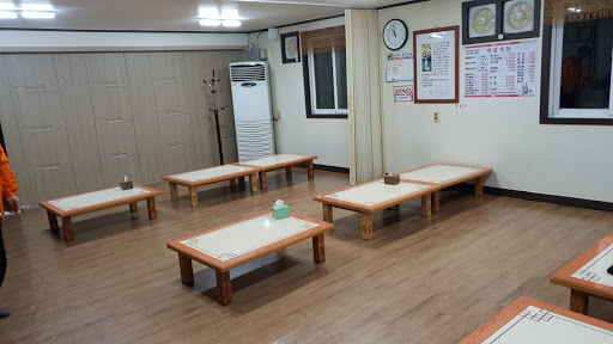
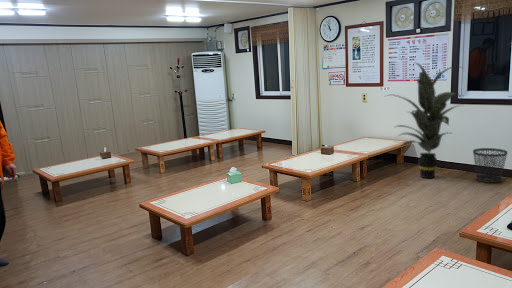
+ wastebasket (489, 165)
+ indoor plant (425, 120)
